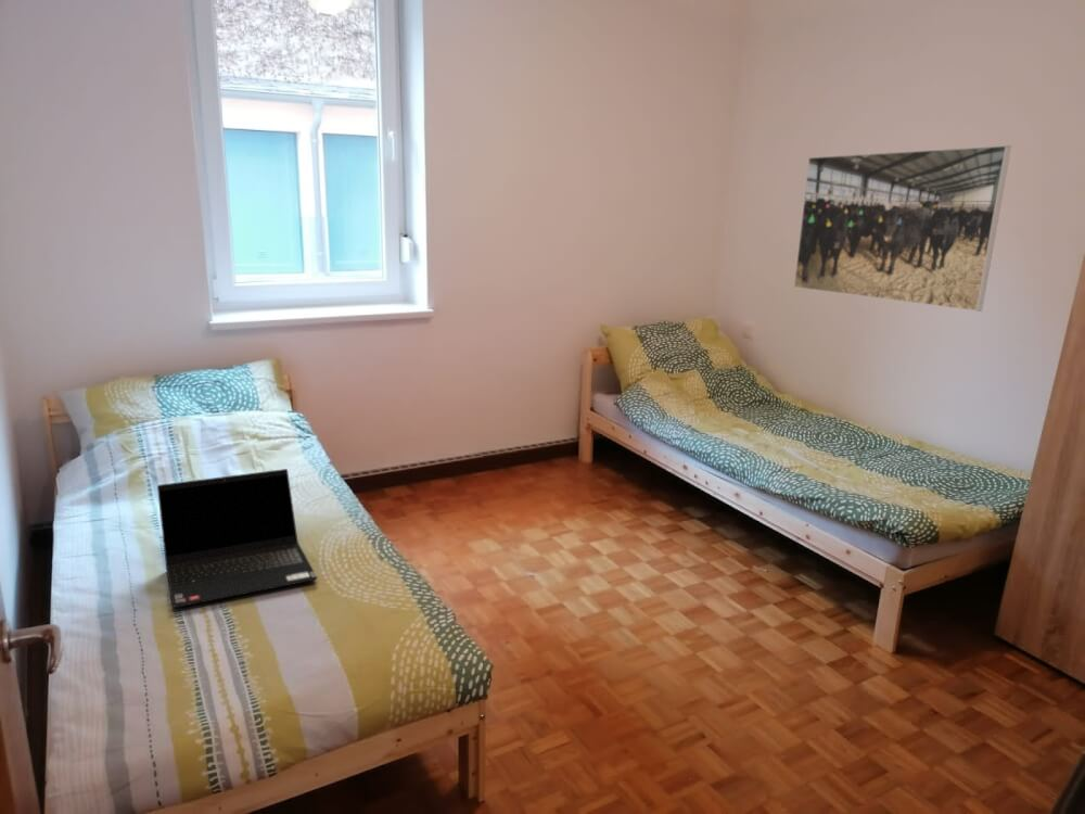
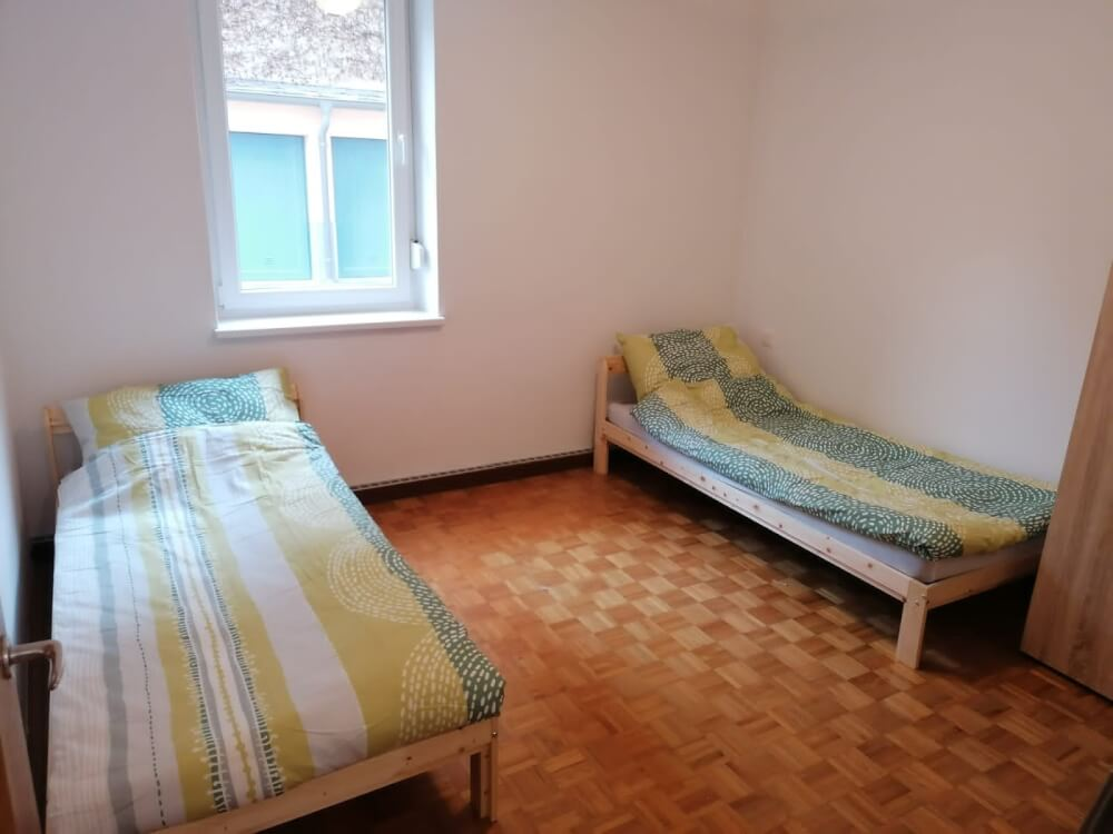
- laptop computer (235, 533)
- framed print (886, 226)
